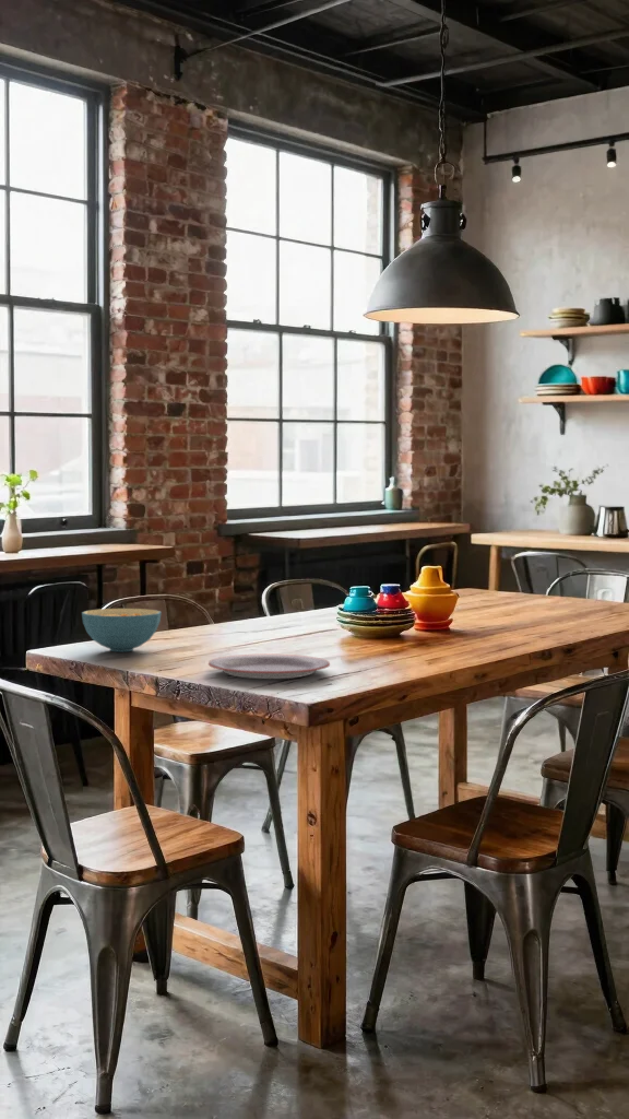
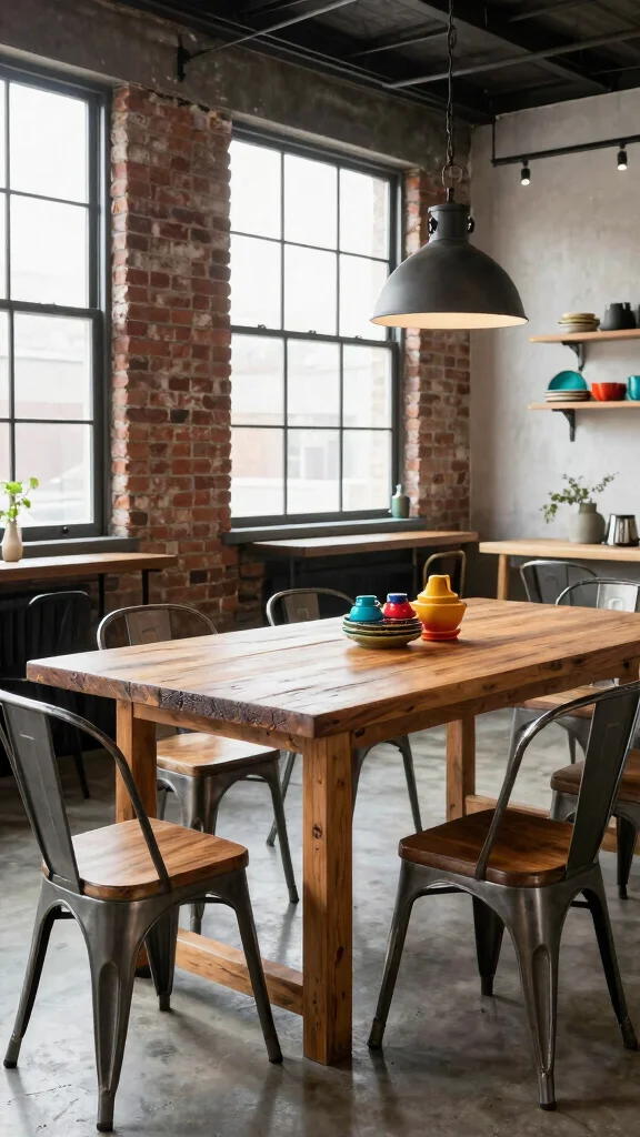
- cereal bowl (121, 631)
- plate (269, 667)
